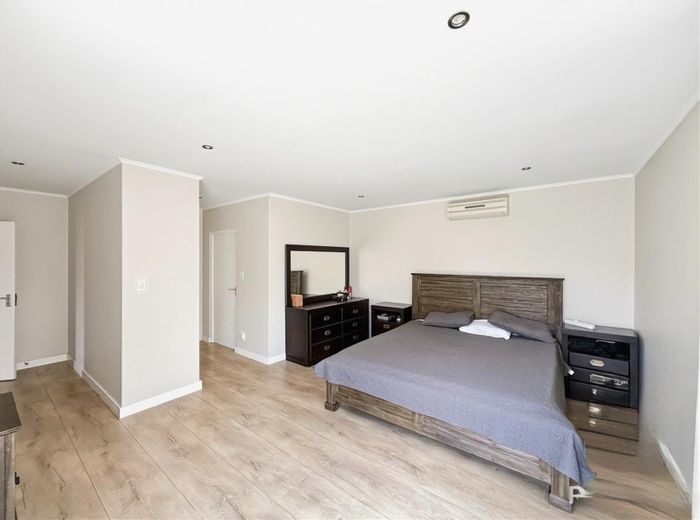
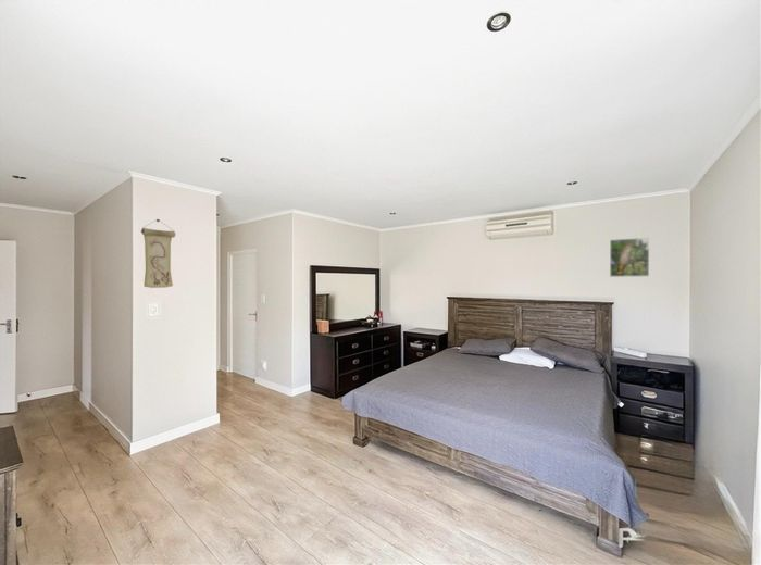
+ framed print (628, 258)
+ wall scroll (159, 253)
